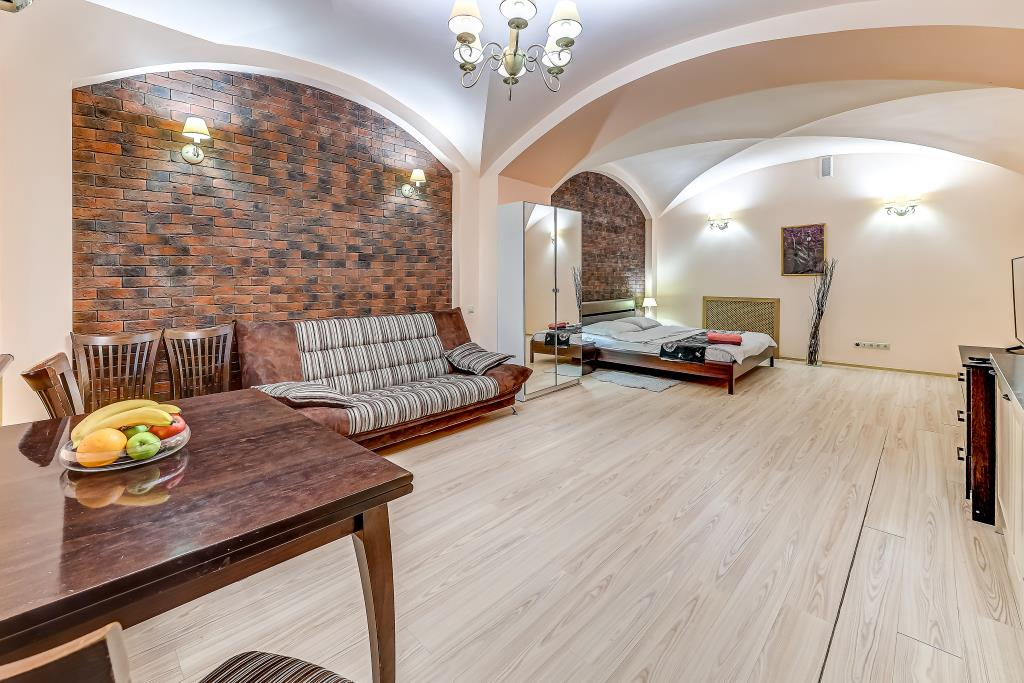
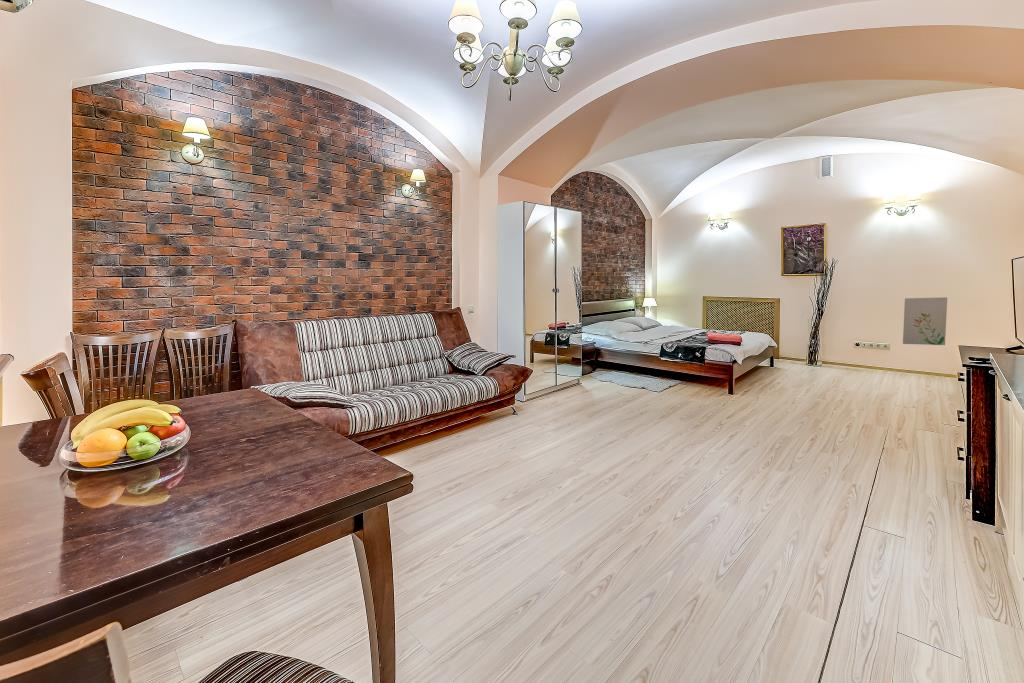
+ wall art (924, 321)
